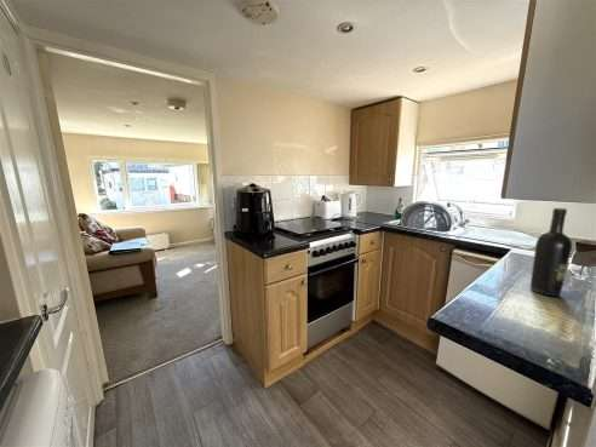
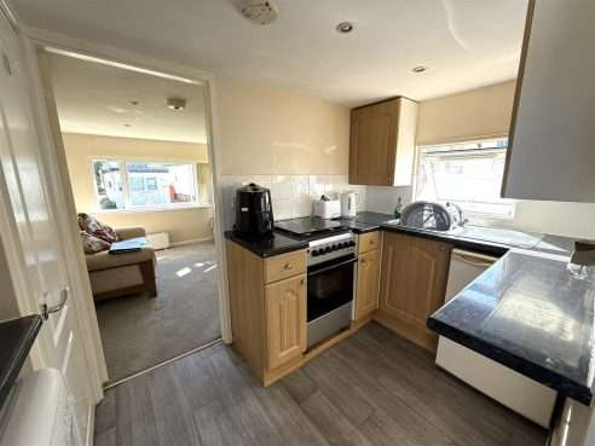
- wine bottle (551, 251)
